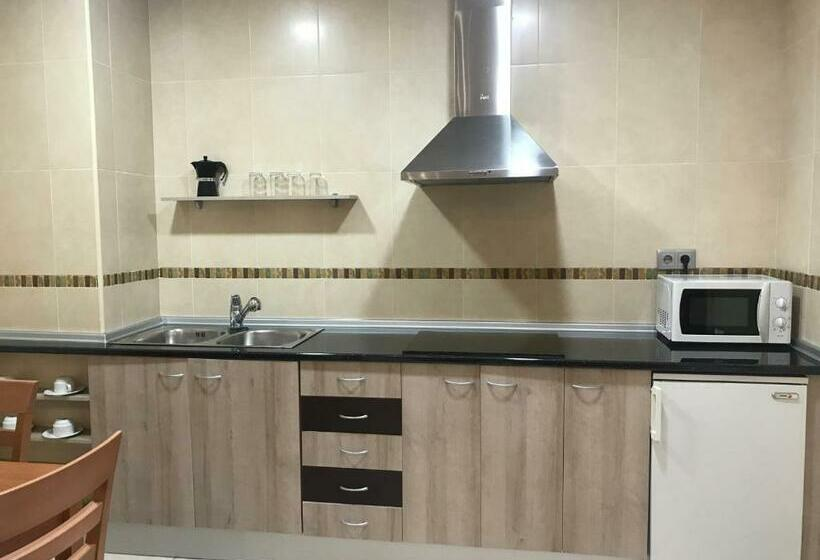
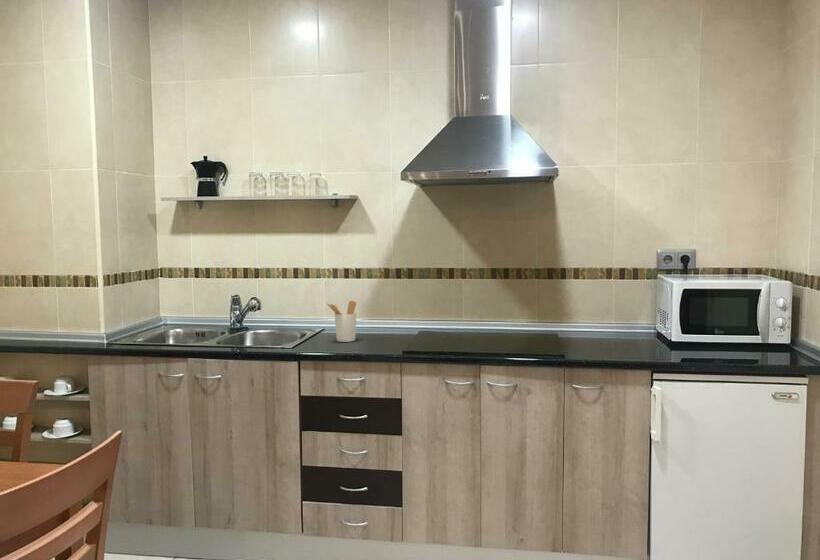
+ utensil holder (341, 320)
